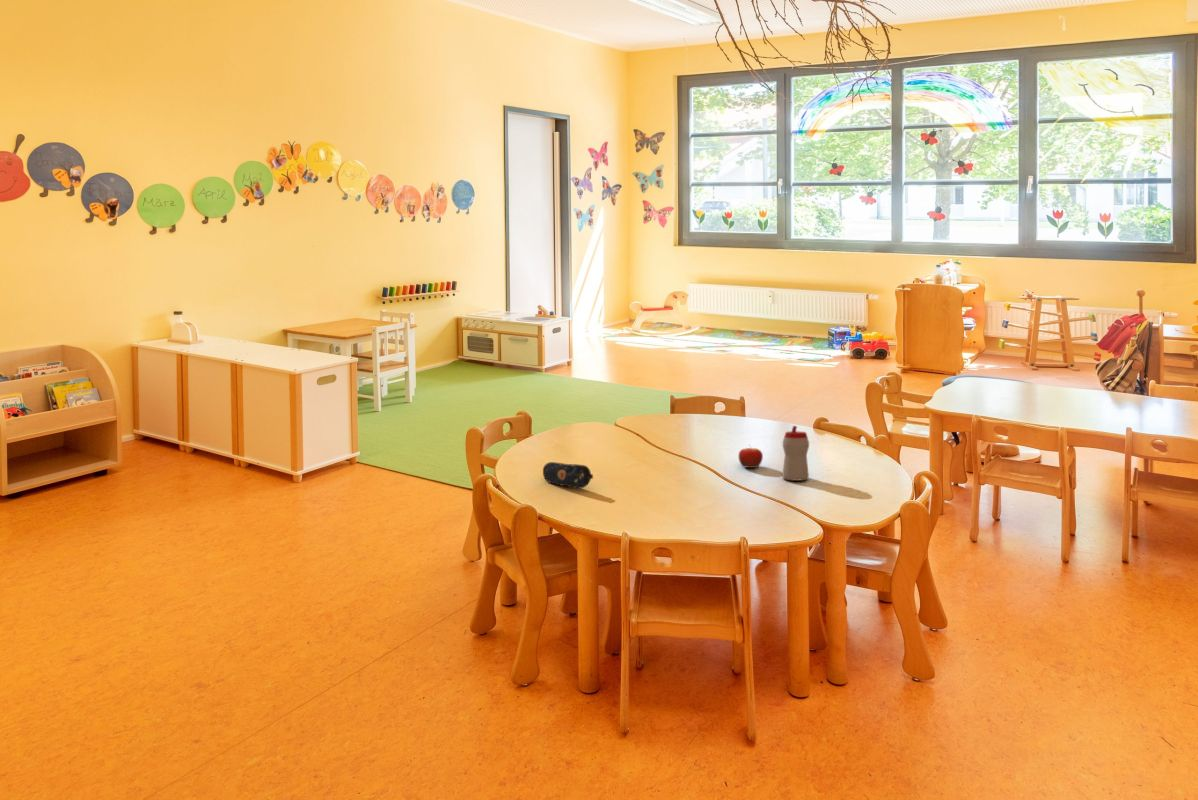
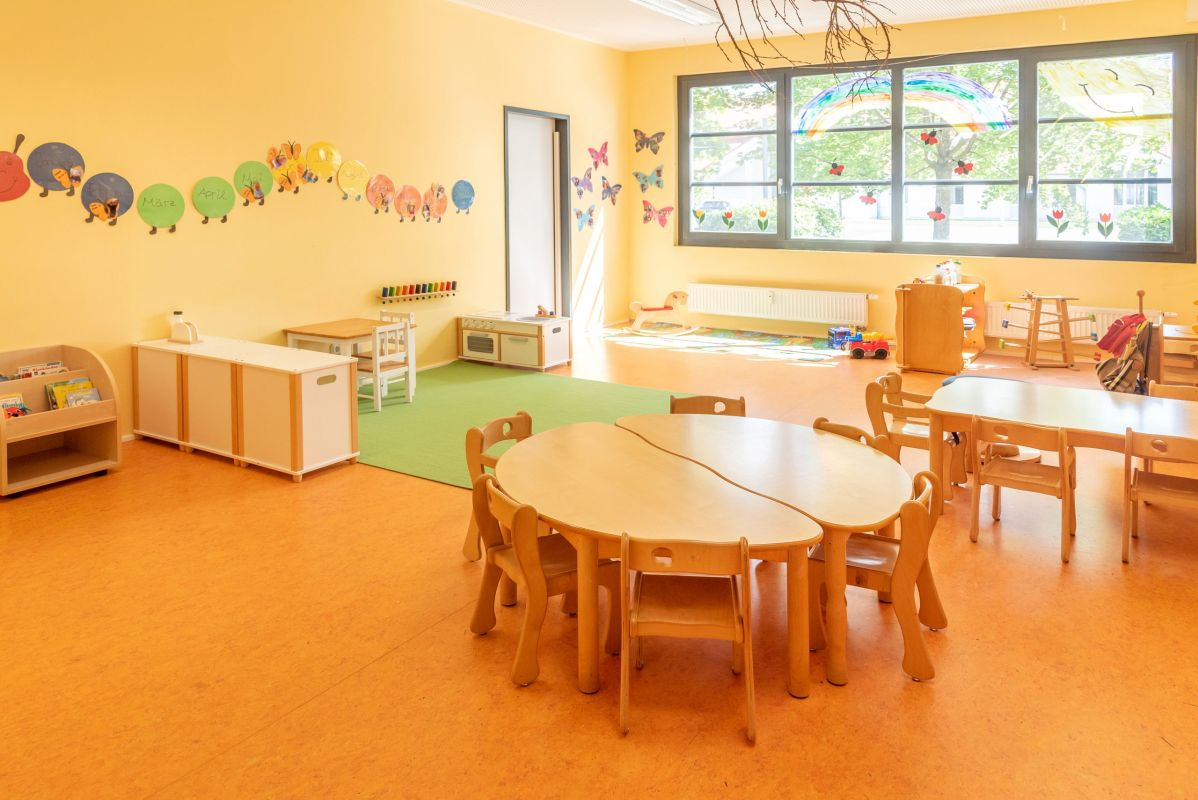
- sippy cup (795, 452)
- fruit (750, 456)
- pencil case (566, 474)
